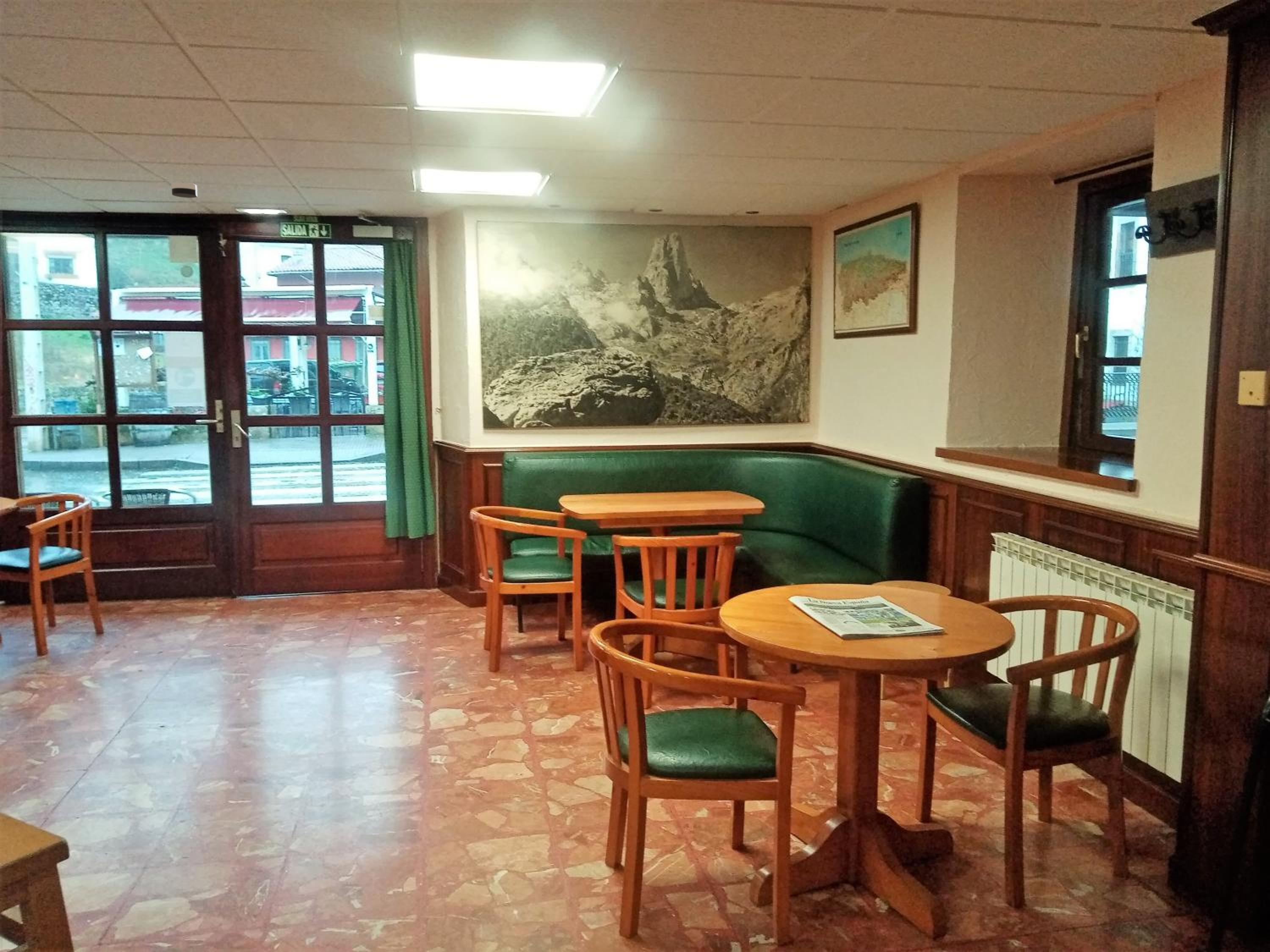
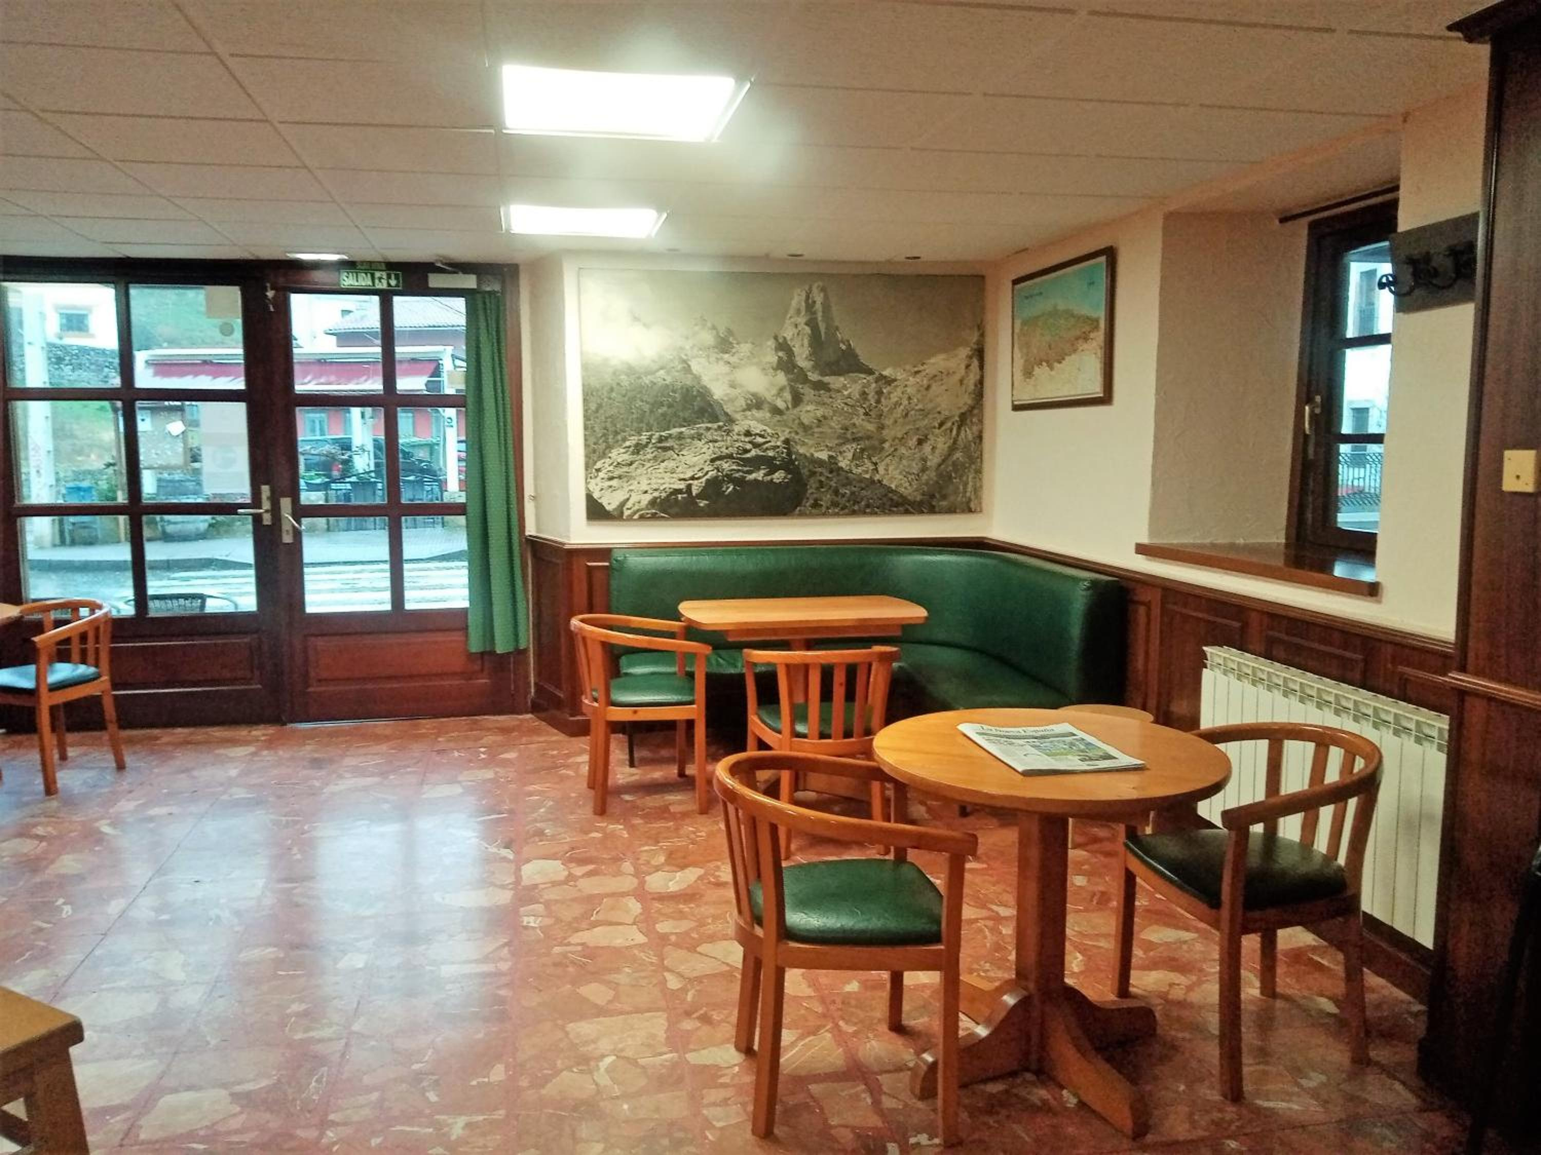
- smoke detector (184, 190)
